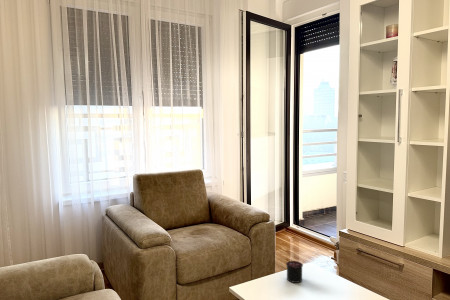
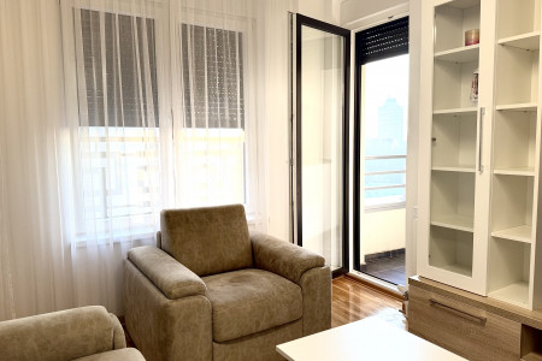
- candle (294, 268)
